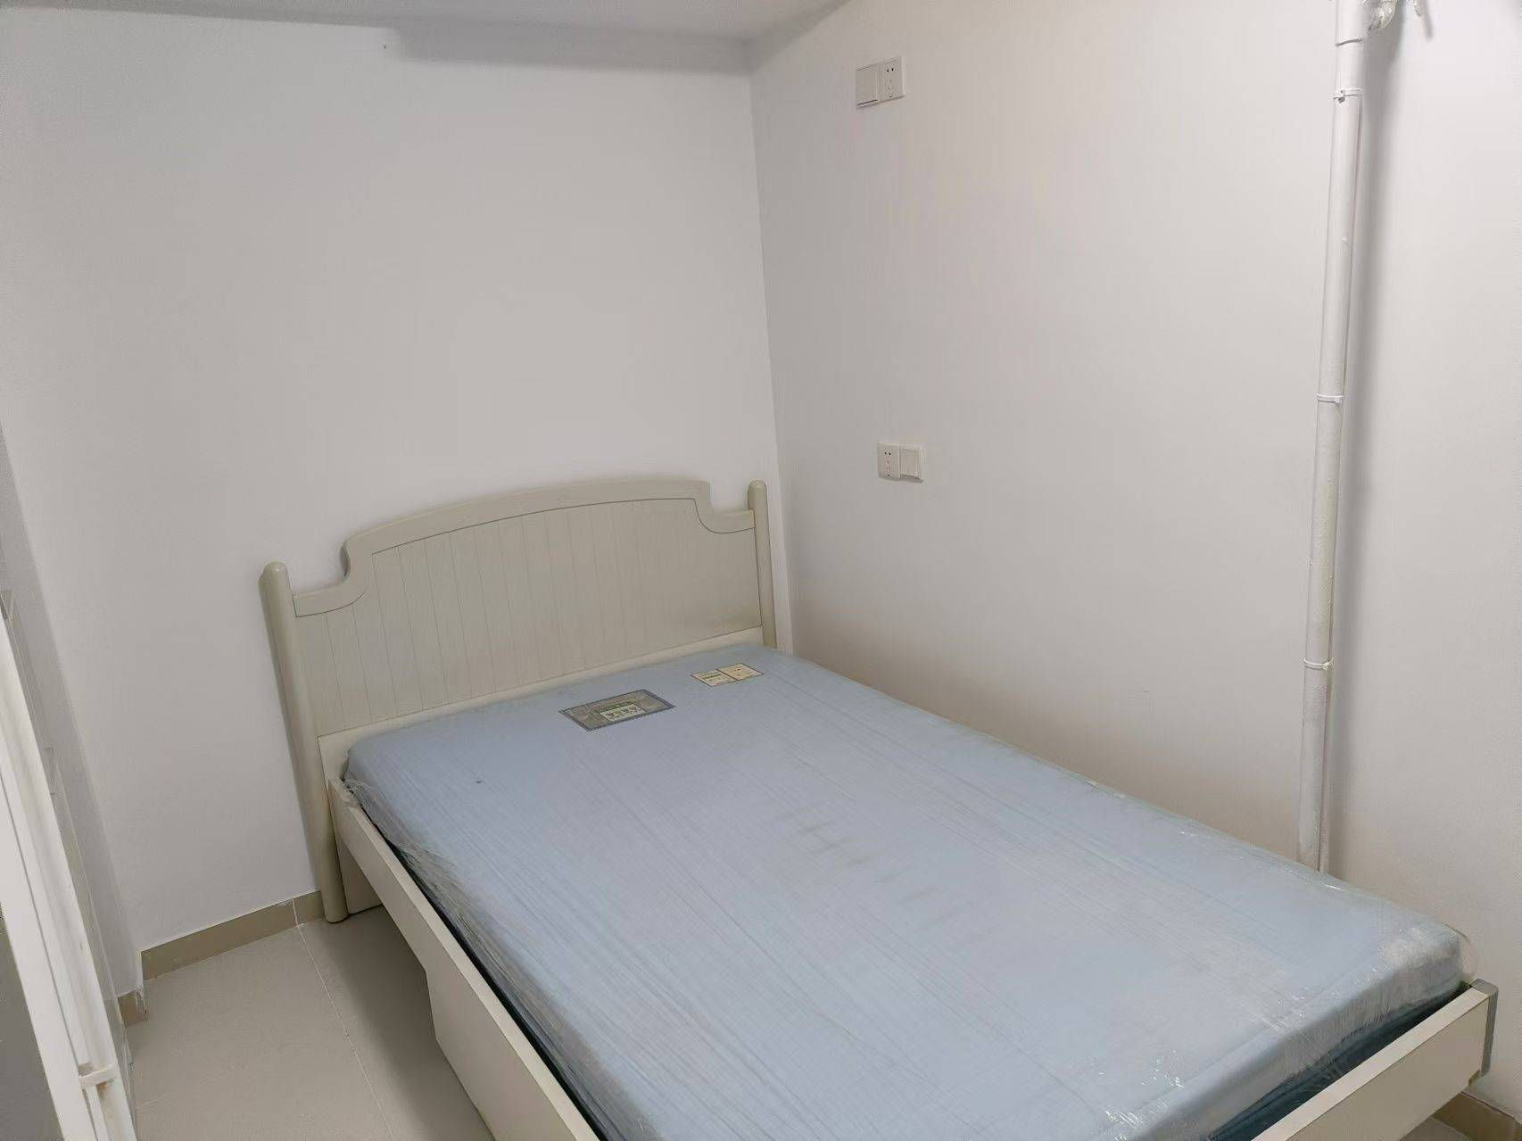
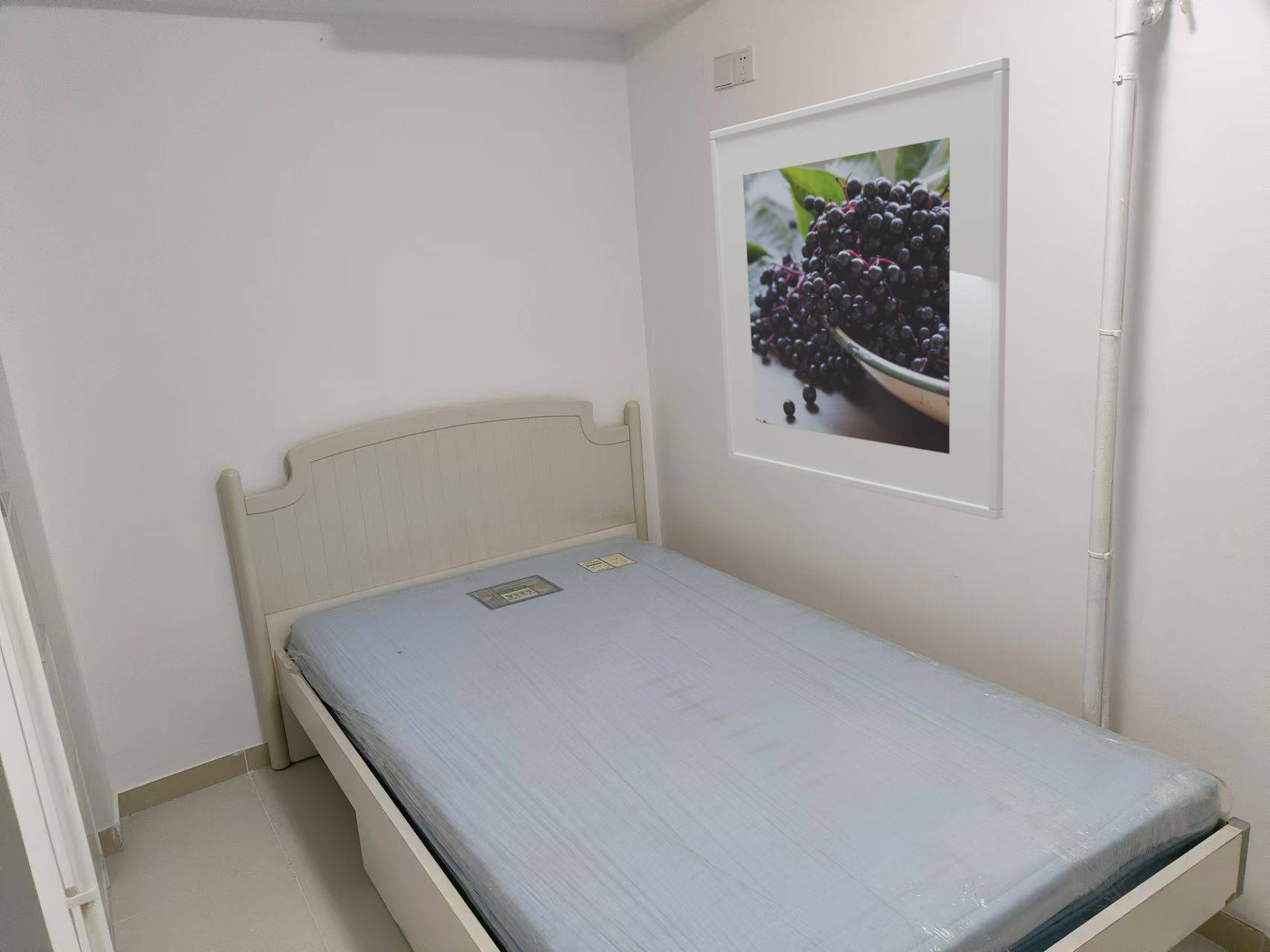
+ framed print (838, 301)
